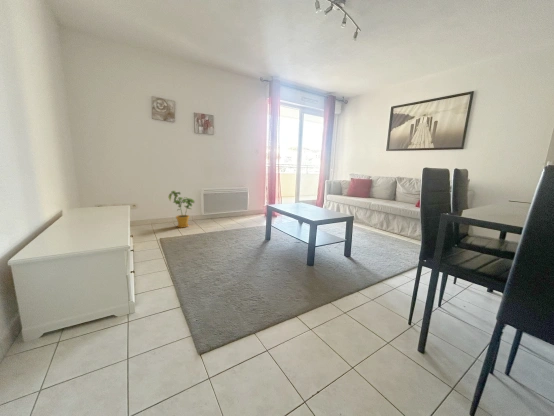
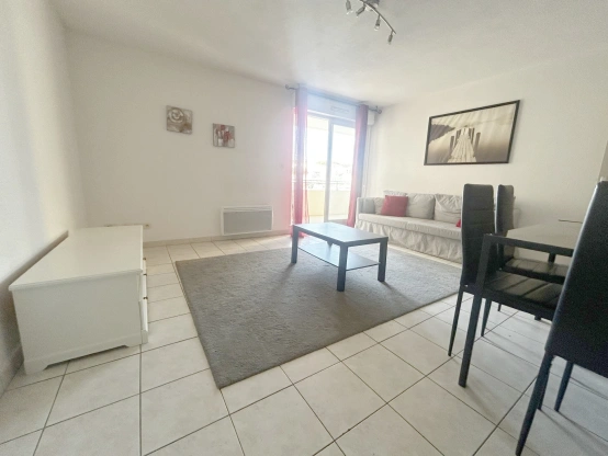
- house plant (180, 207)
